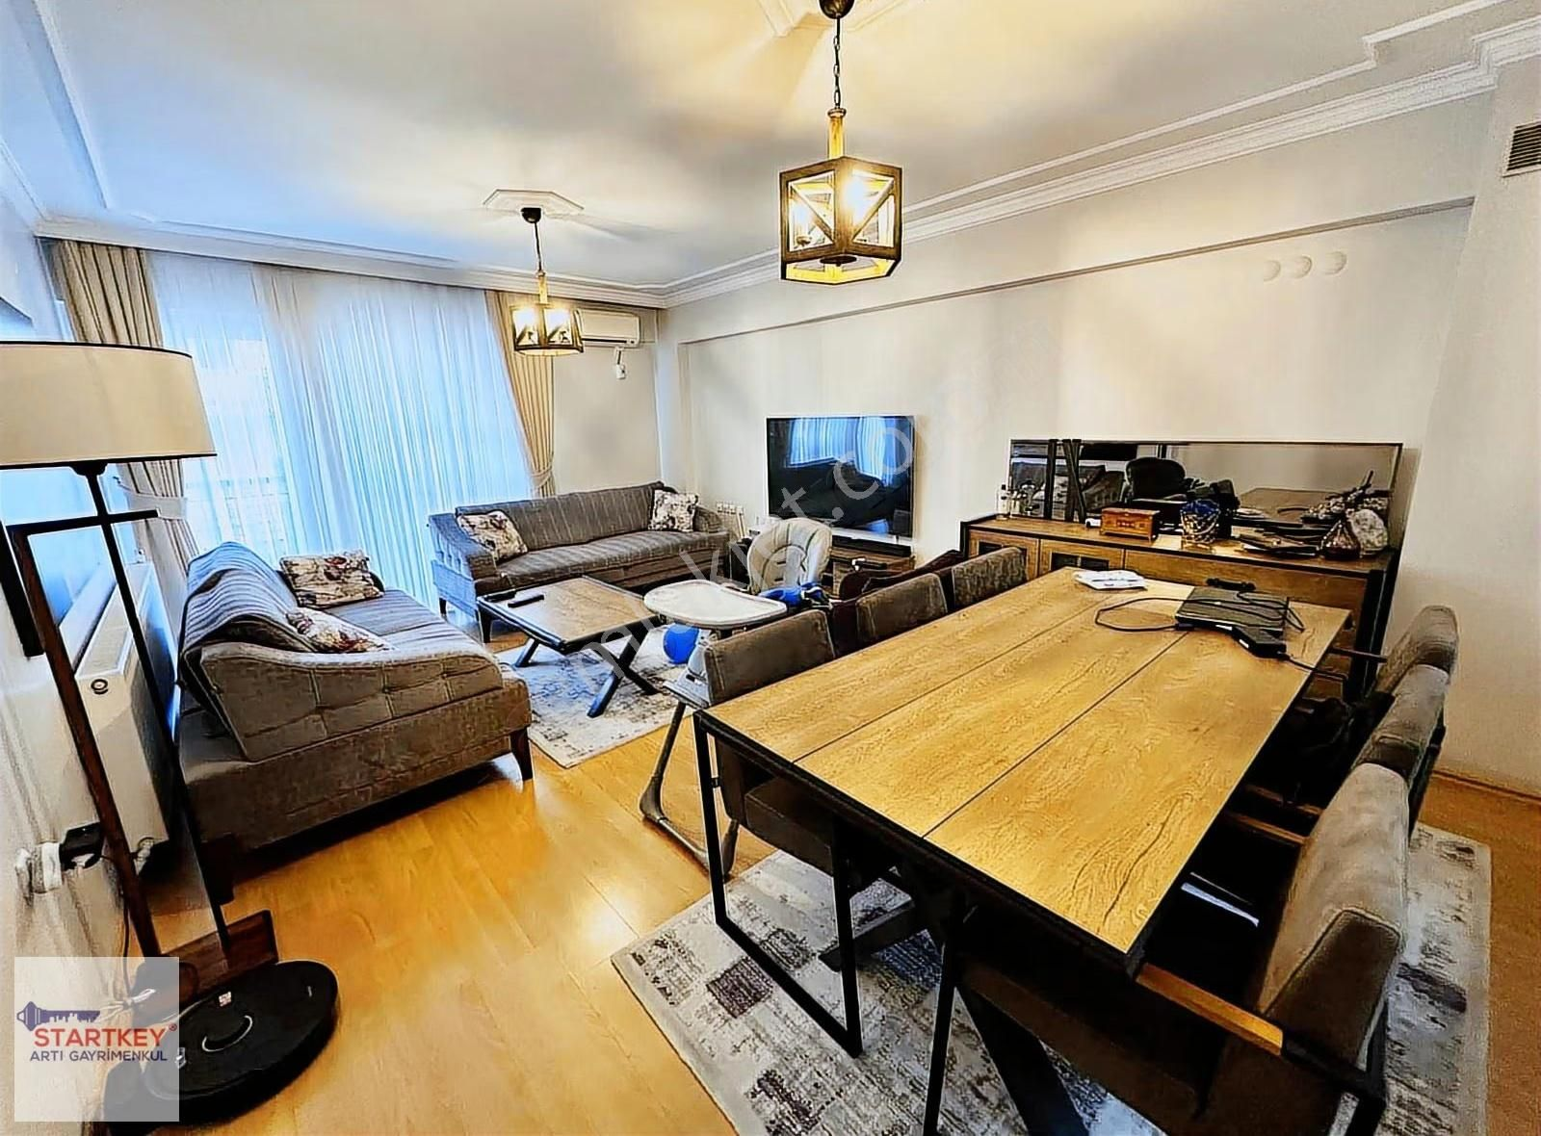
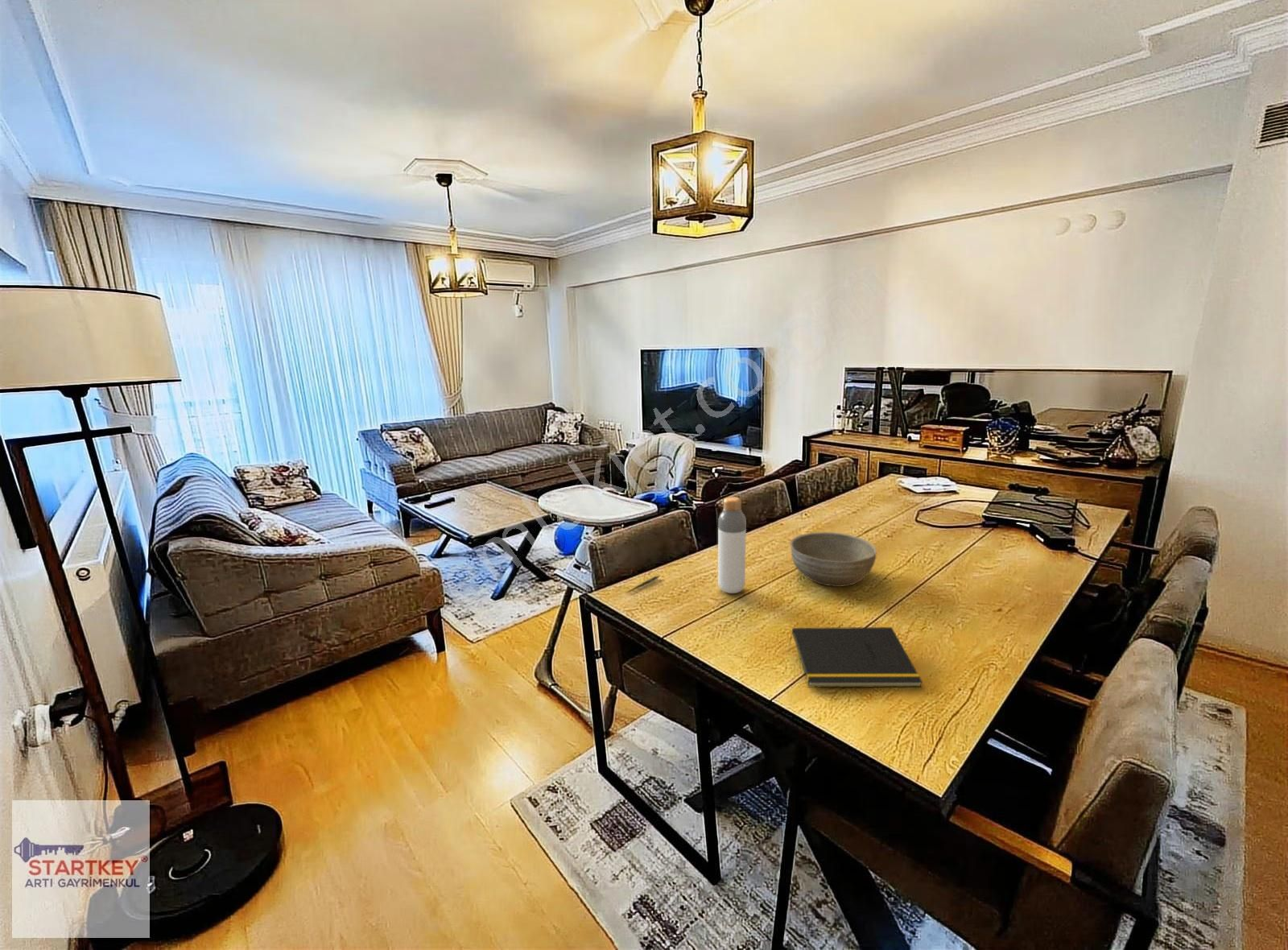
+ bowl (831, 560)
+ notepad (852, 655)
+ pen (643, 583)
+ bottle (732, 545)
